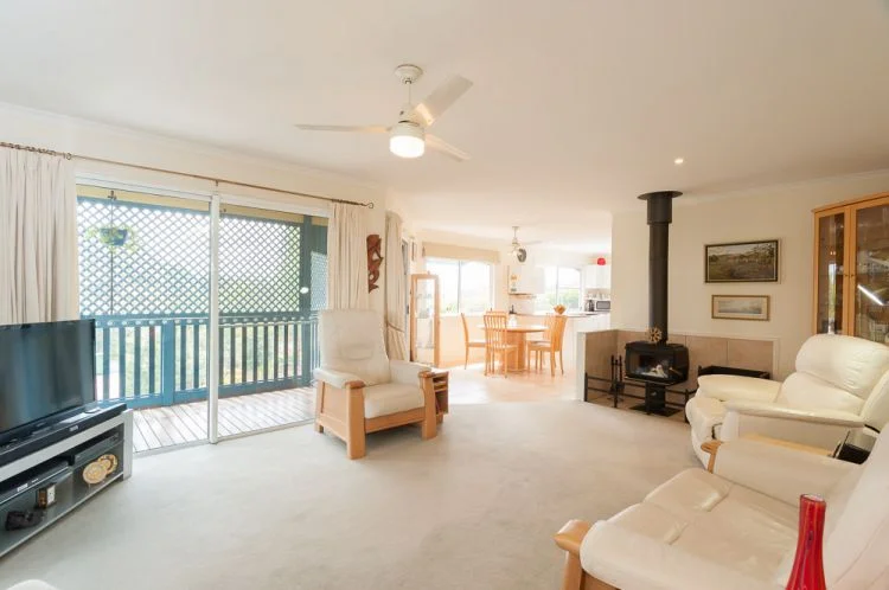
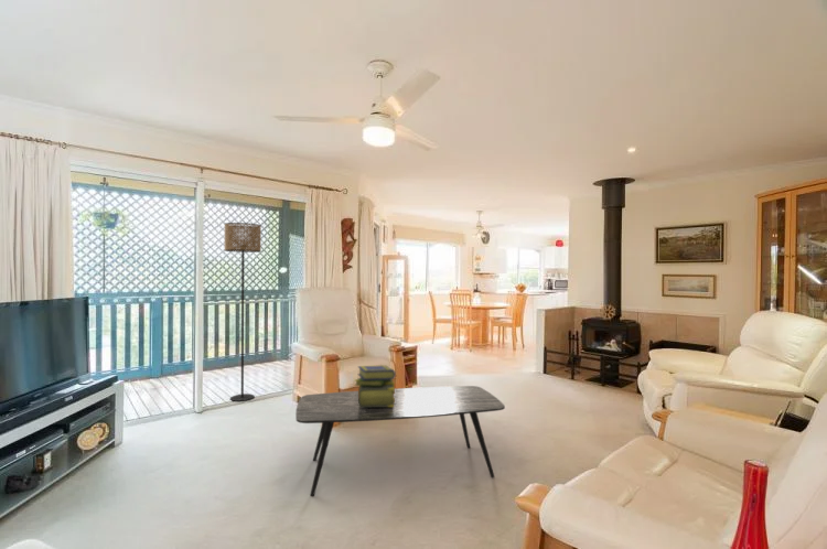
+ coffee table (394, 419)
+ floor lamp (243, 311)
+ stack of books (375, 383)
